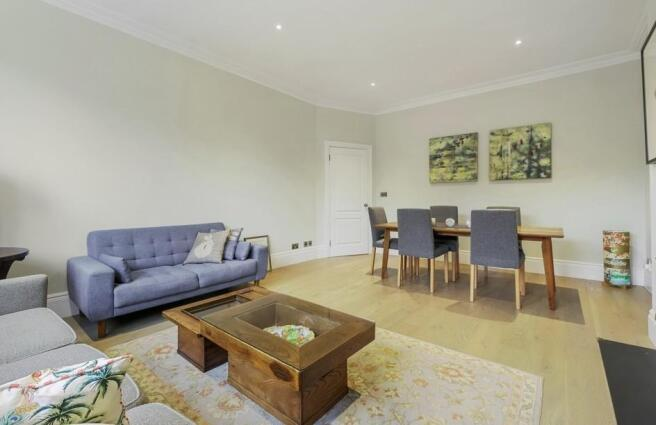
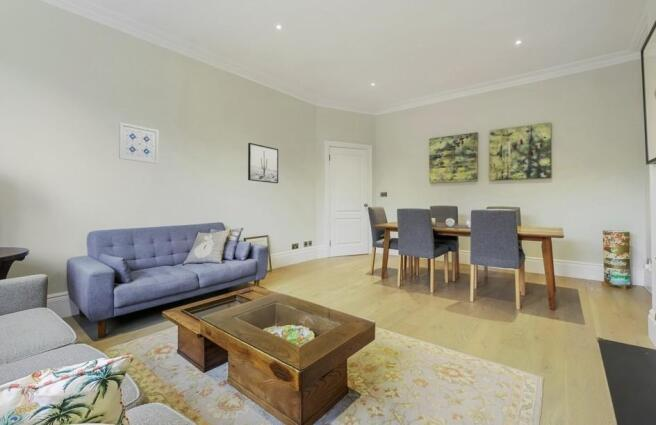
+ wall art (139, 143)
+ wall art (263, 164)
